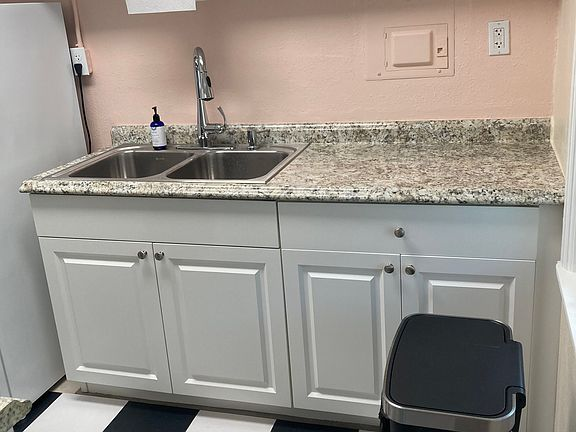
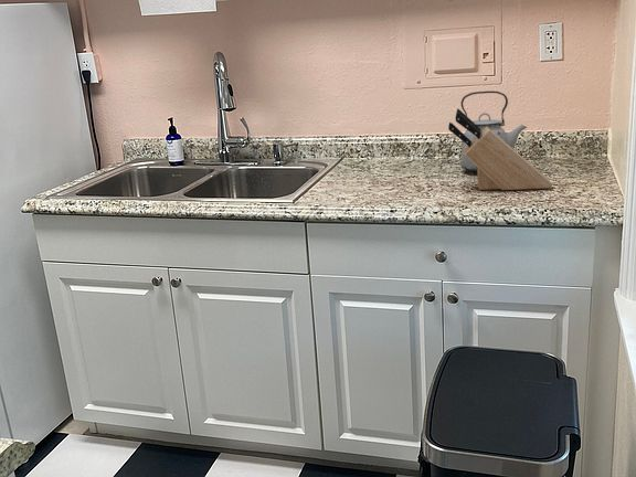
+ knife block (499, 147)
+ kettle (494, 130)
